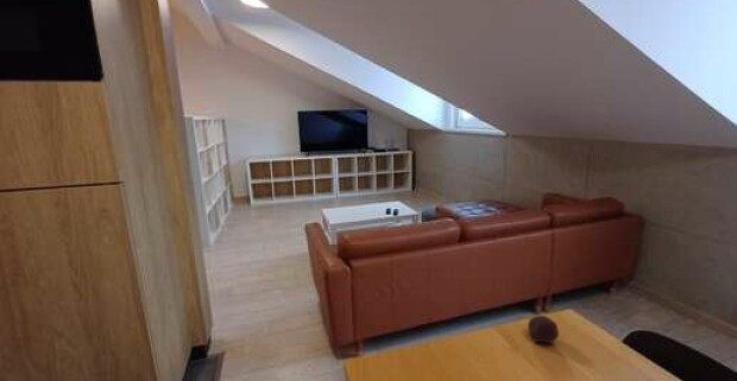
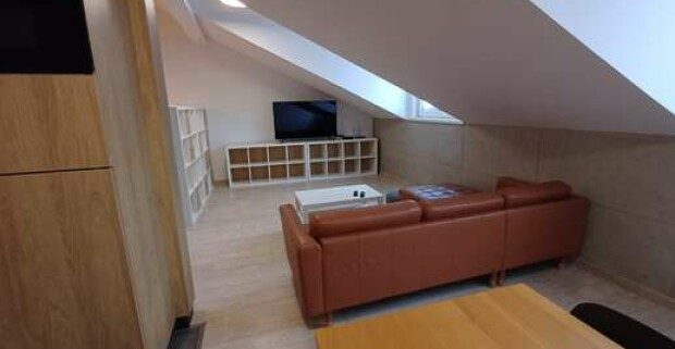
- apple (543, 328)
